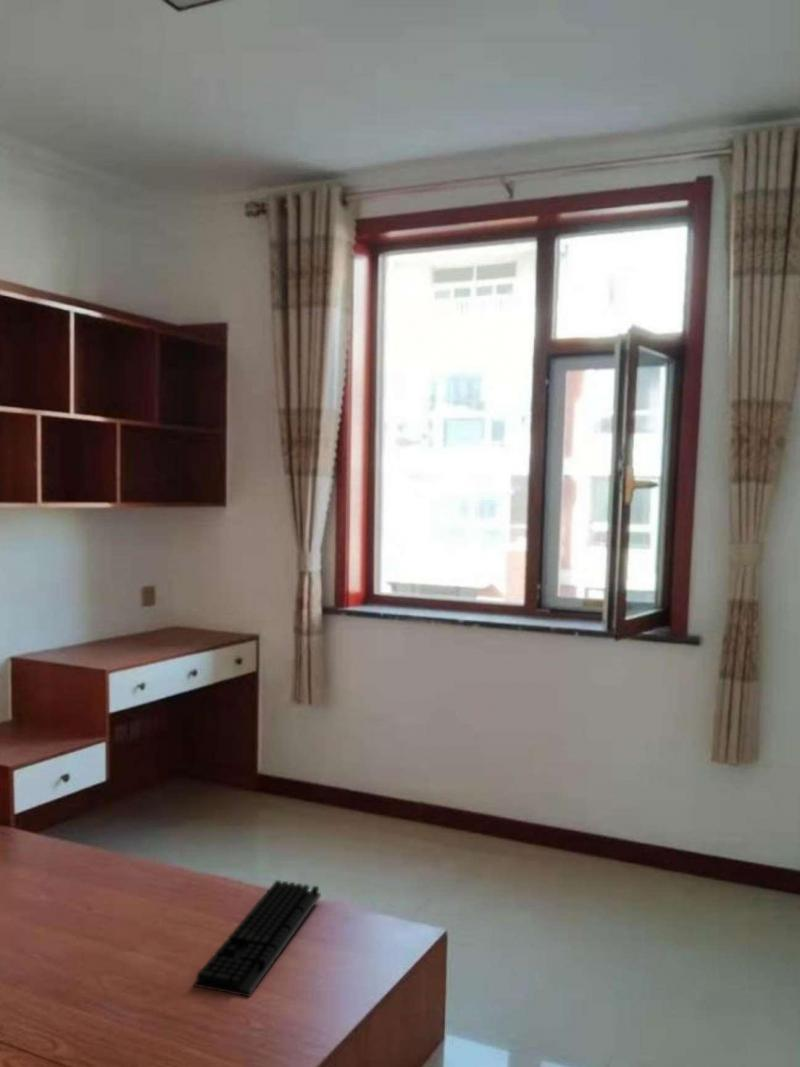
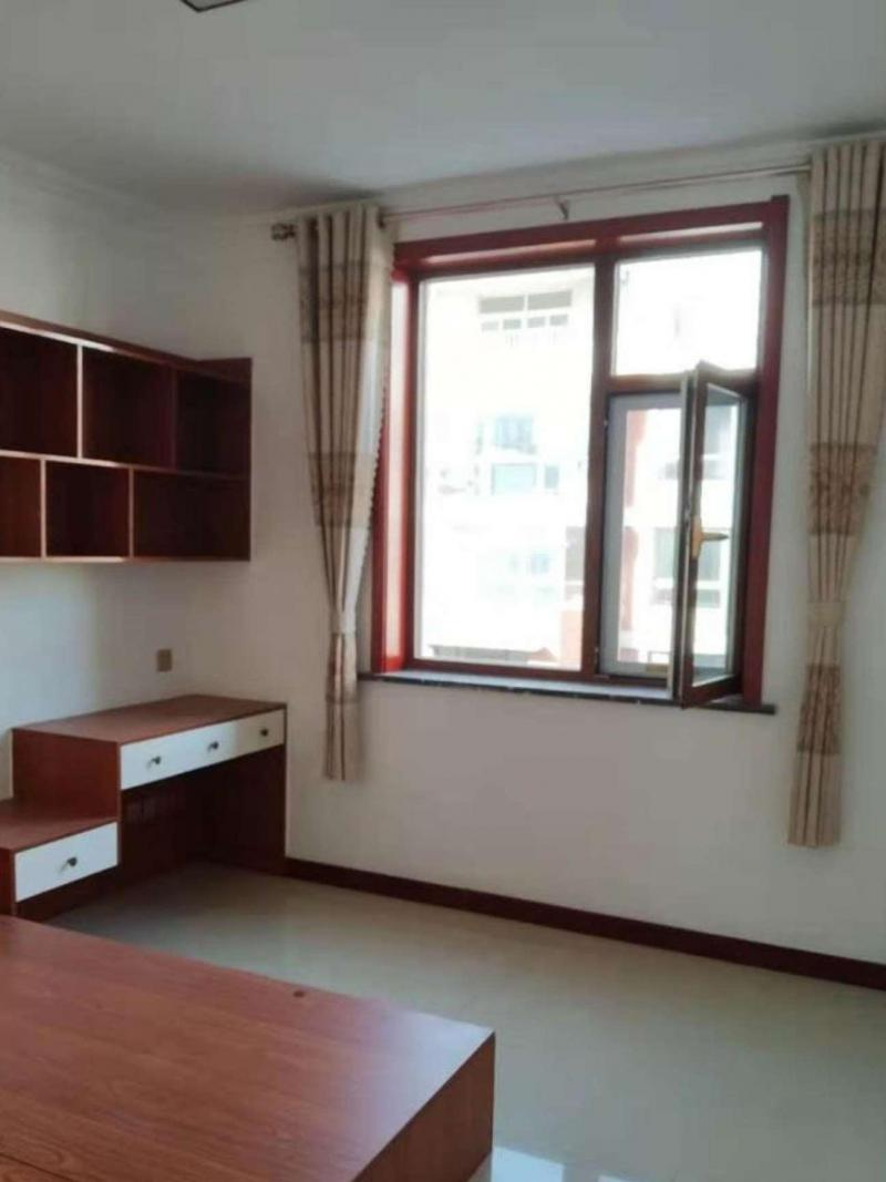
- keyboard (263, 931)
